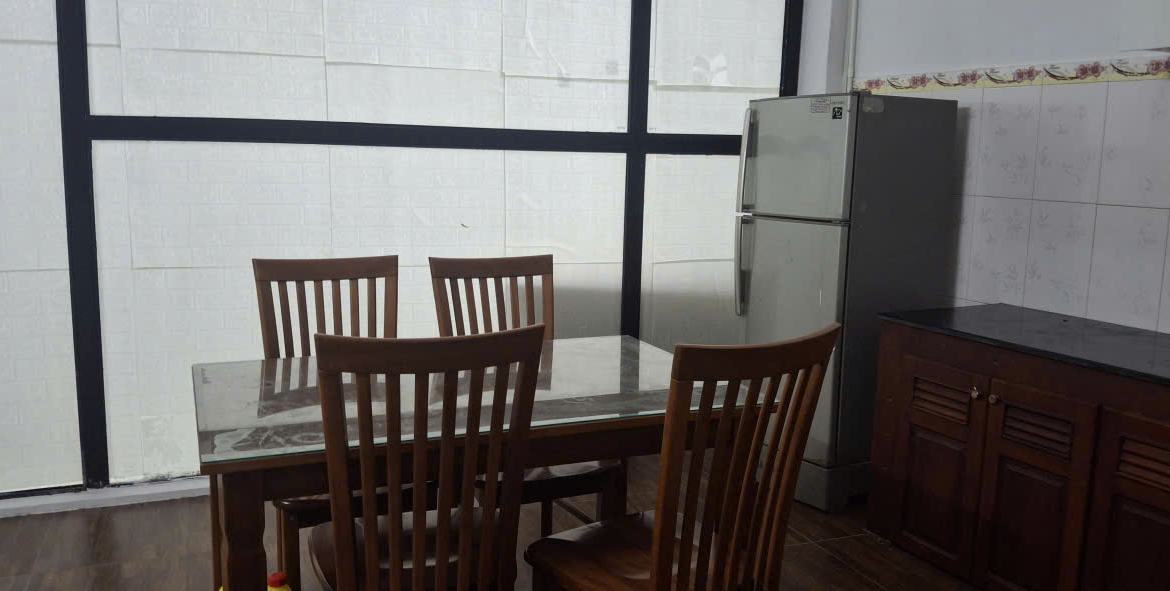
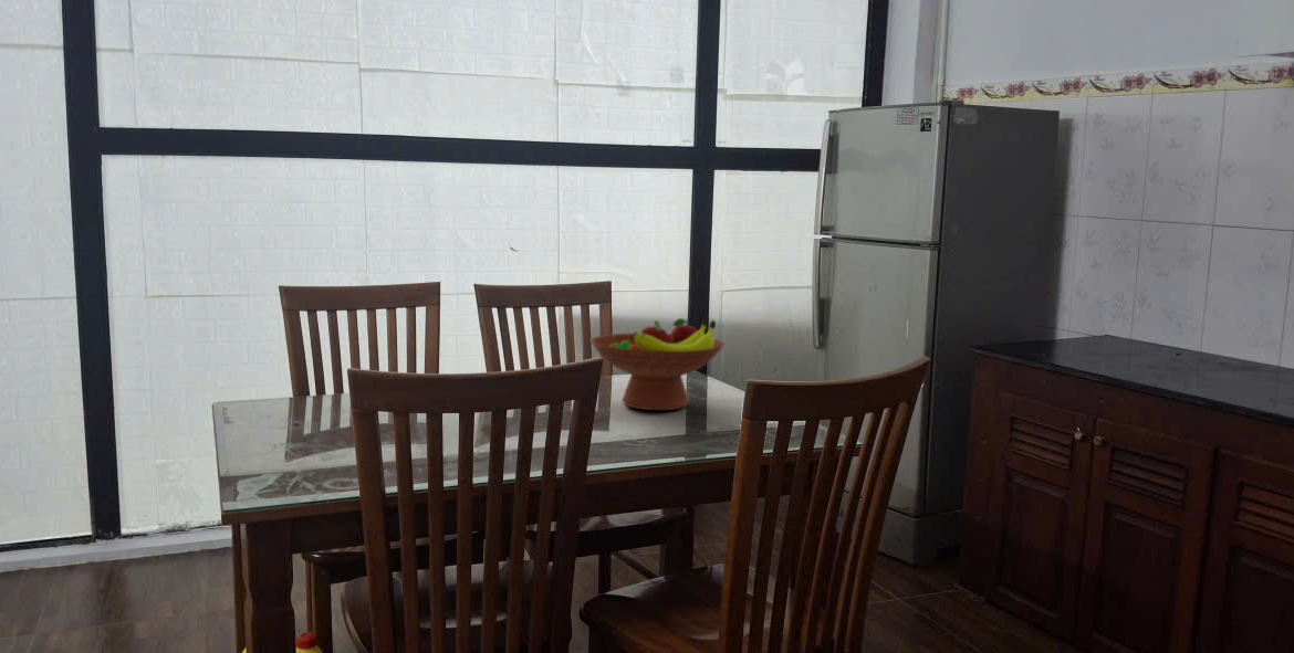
+ fruit bowl (656, 360)
